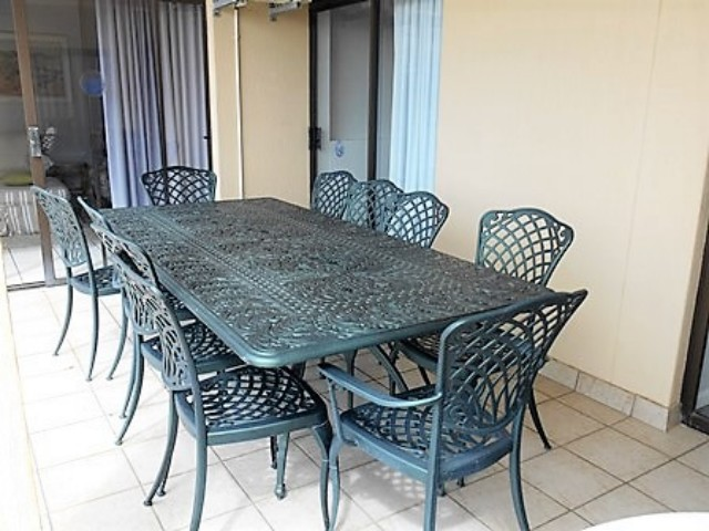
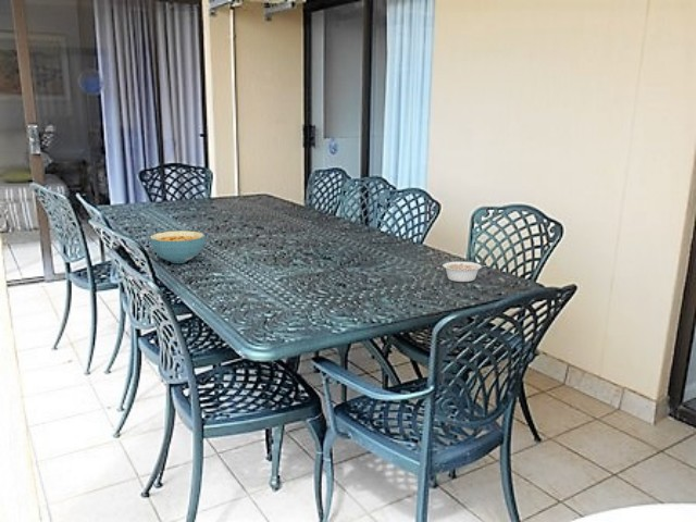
+ cereal bowl (177, 248)
+ legume (463, 271)
